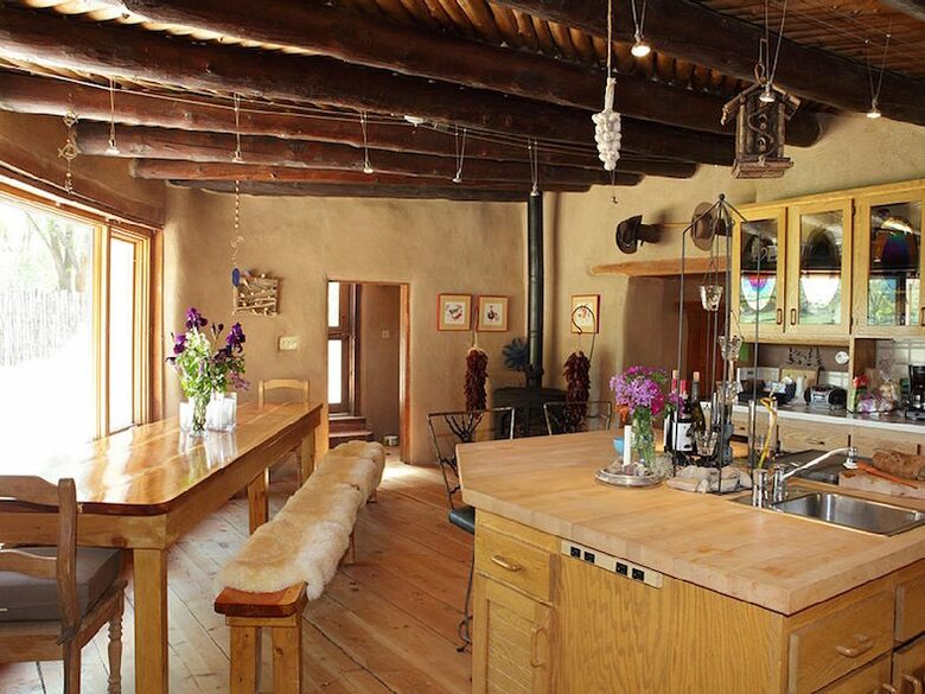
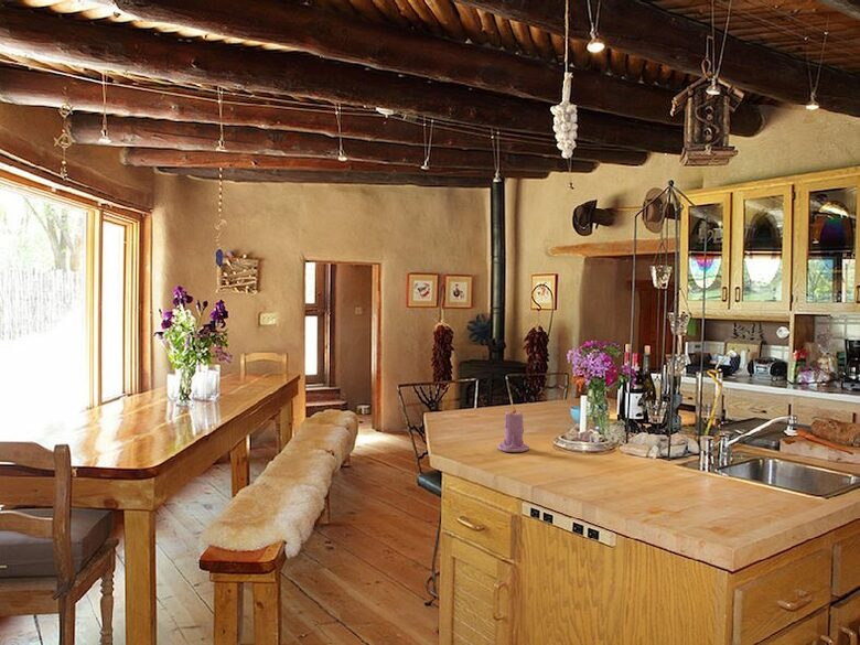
+ candle (513, 427)
